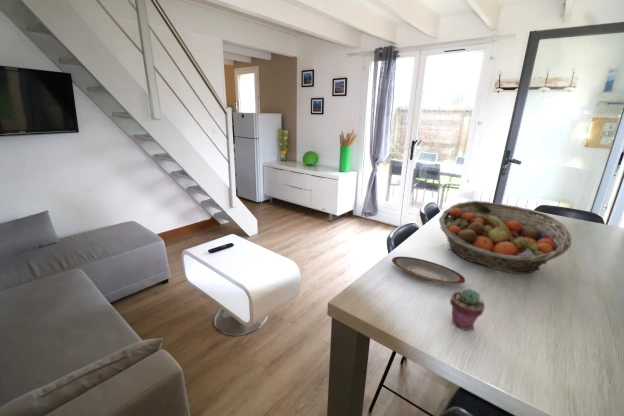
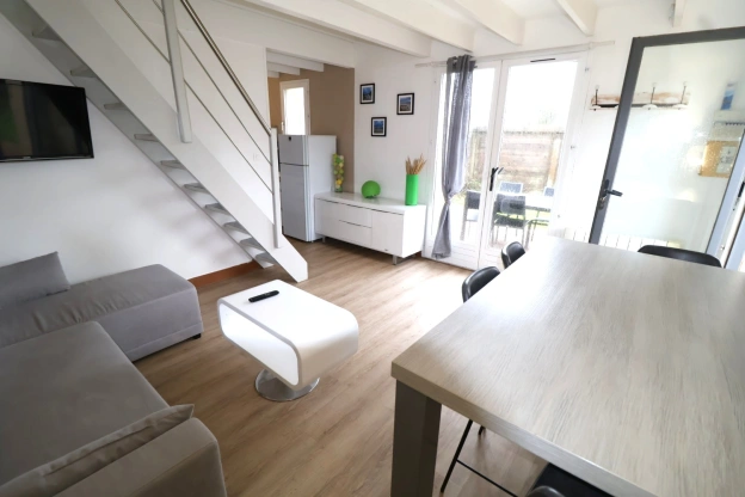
- fruit basket (496, 234)
- plate (426, 271)
- potted succulent (466, 307)
